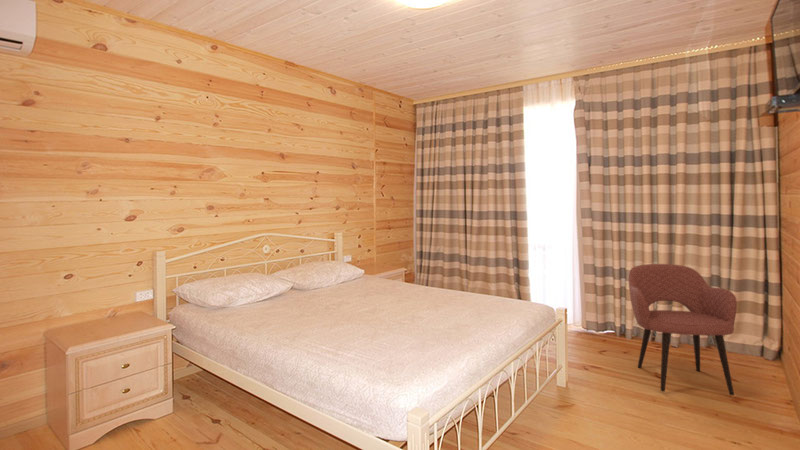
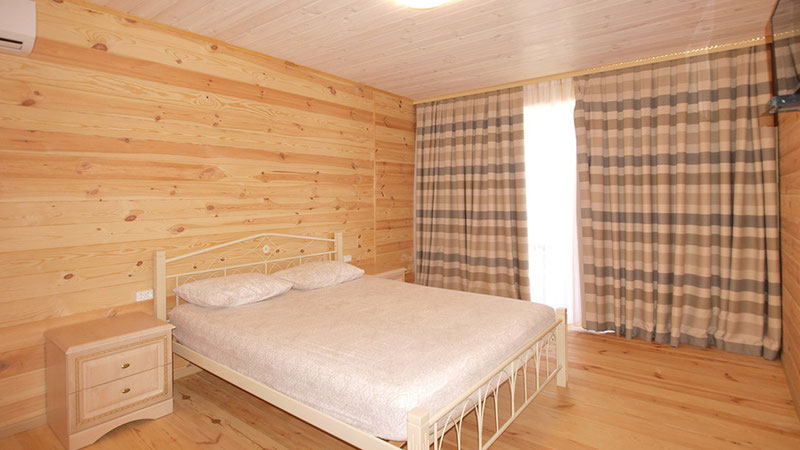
- armchair (677, 322)
